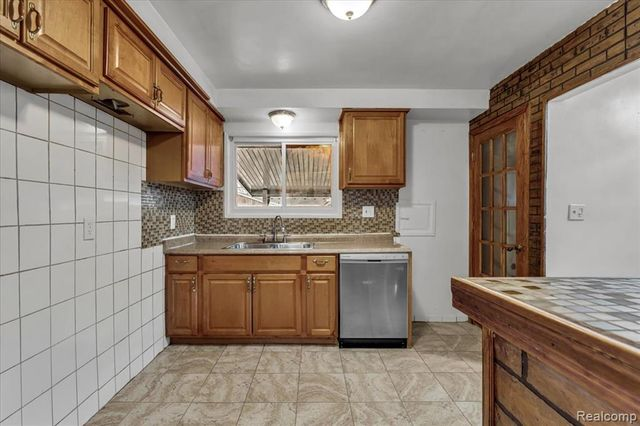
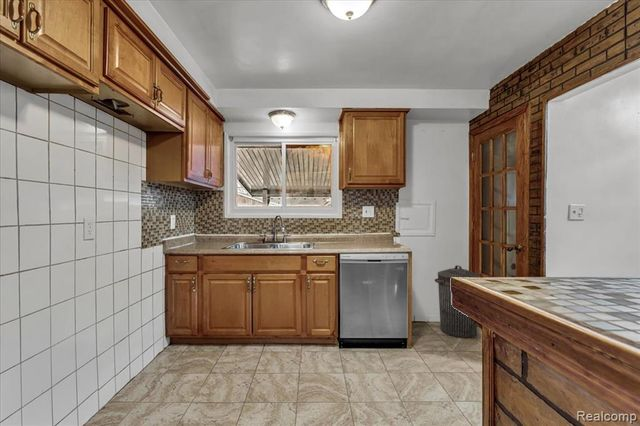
+ trash can (450, 298)
